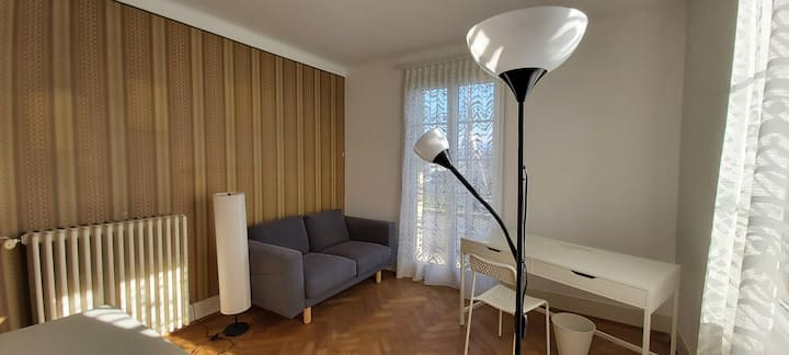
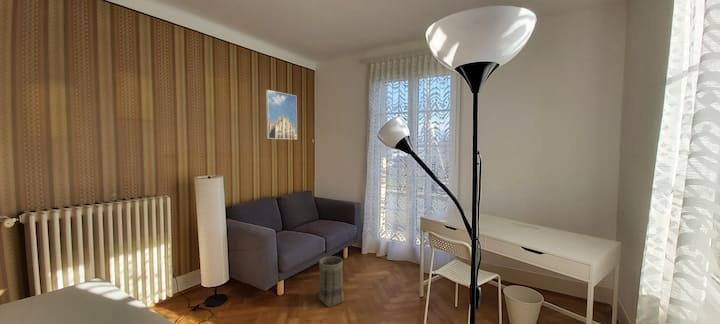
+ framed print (282, 116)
+ basket (331, 280)
